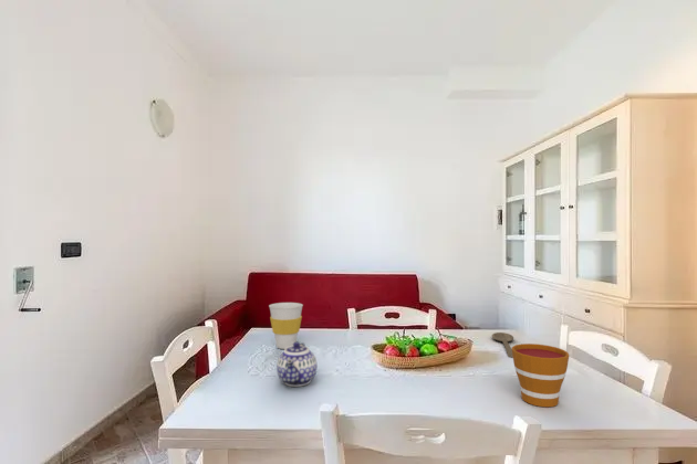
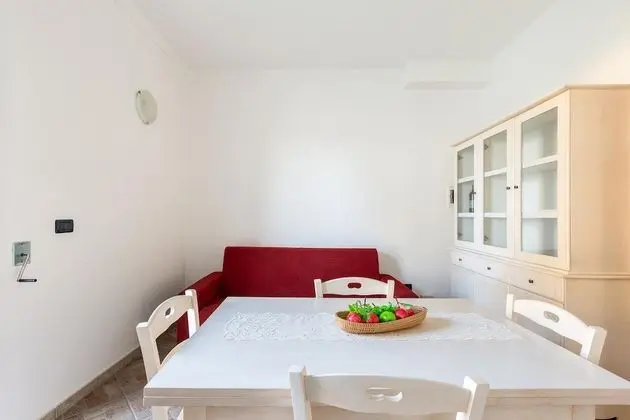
- cup (285, 326)
- cup (537, 373)
- teapot (297, 361)
- wooden spoon (506, 344)
